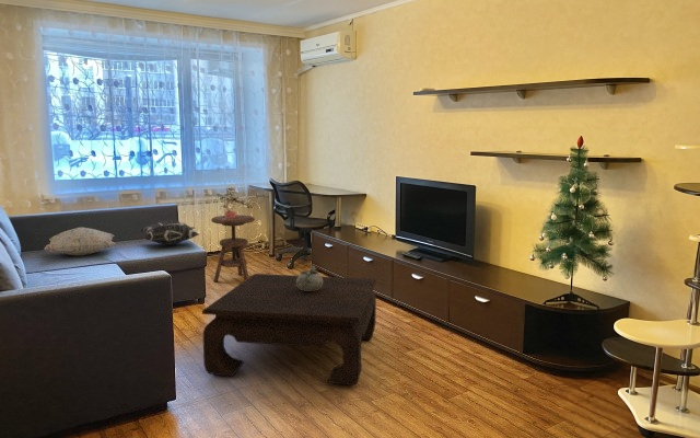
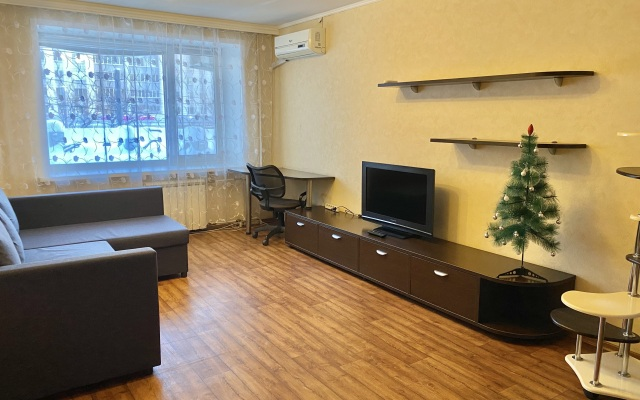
- decorative bowl (310, 278)
- potted plant (235, 201)
- side table (233, 249)
- decorative pillow (81, 241)
- coffee table (299, 322)
- decorative pillow (171, 232)
